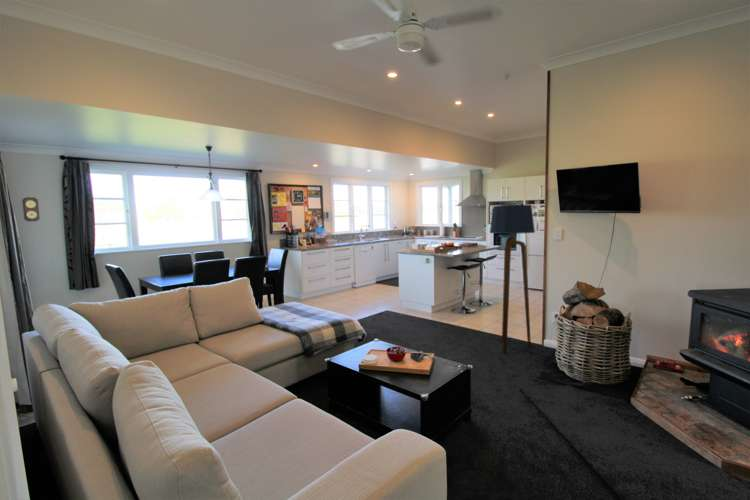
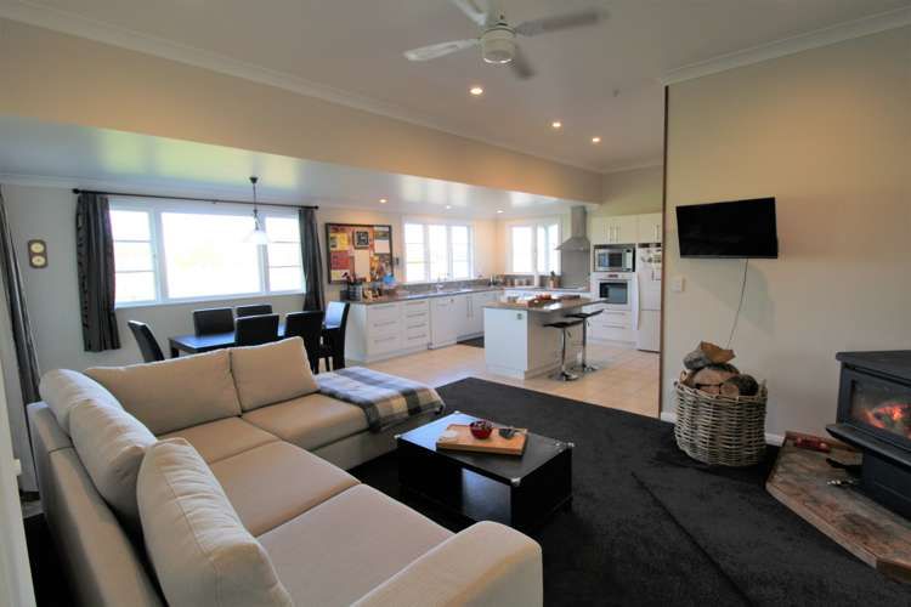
- floor lamp (509, 277)
